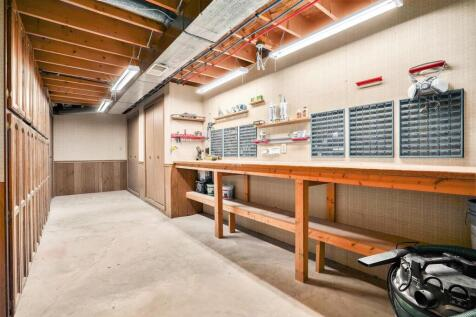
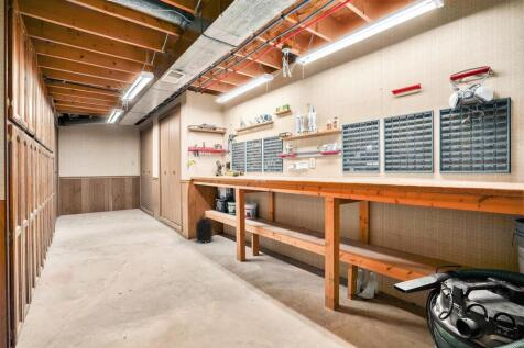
+ trash can (204, 226)
+ boots (363, 282)
